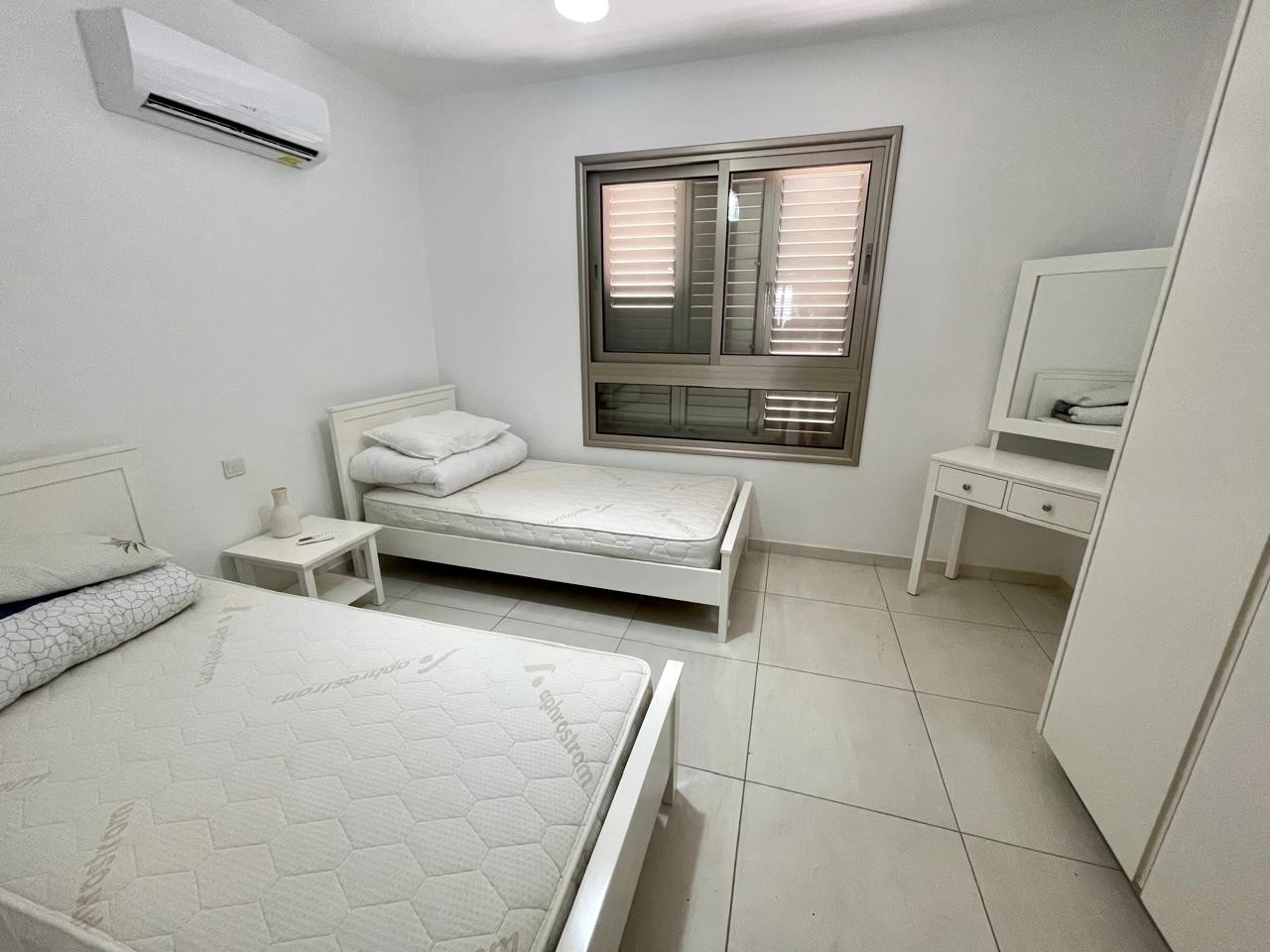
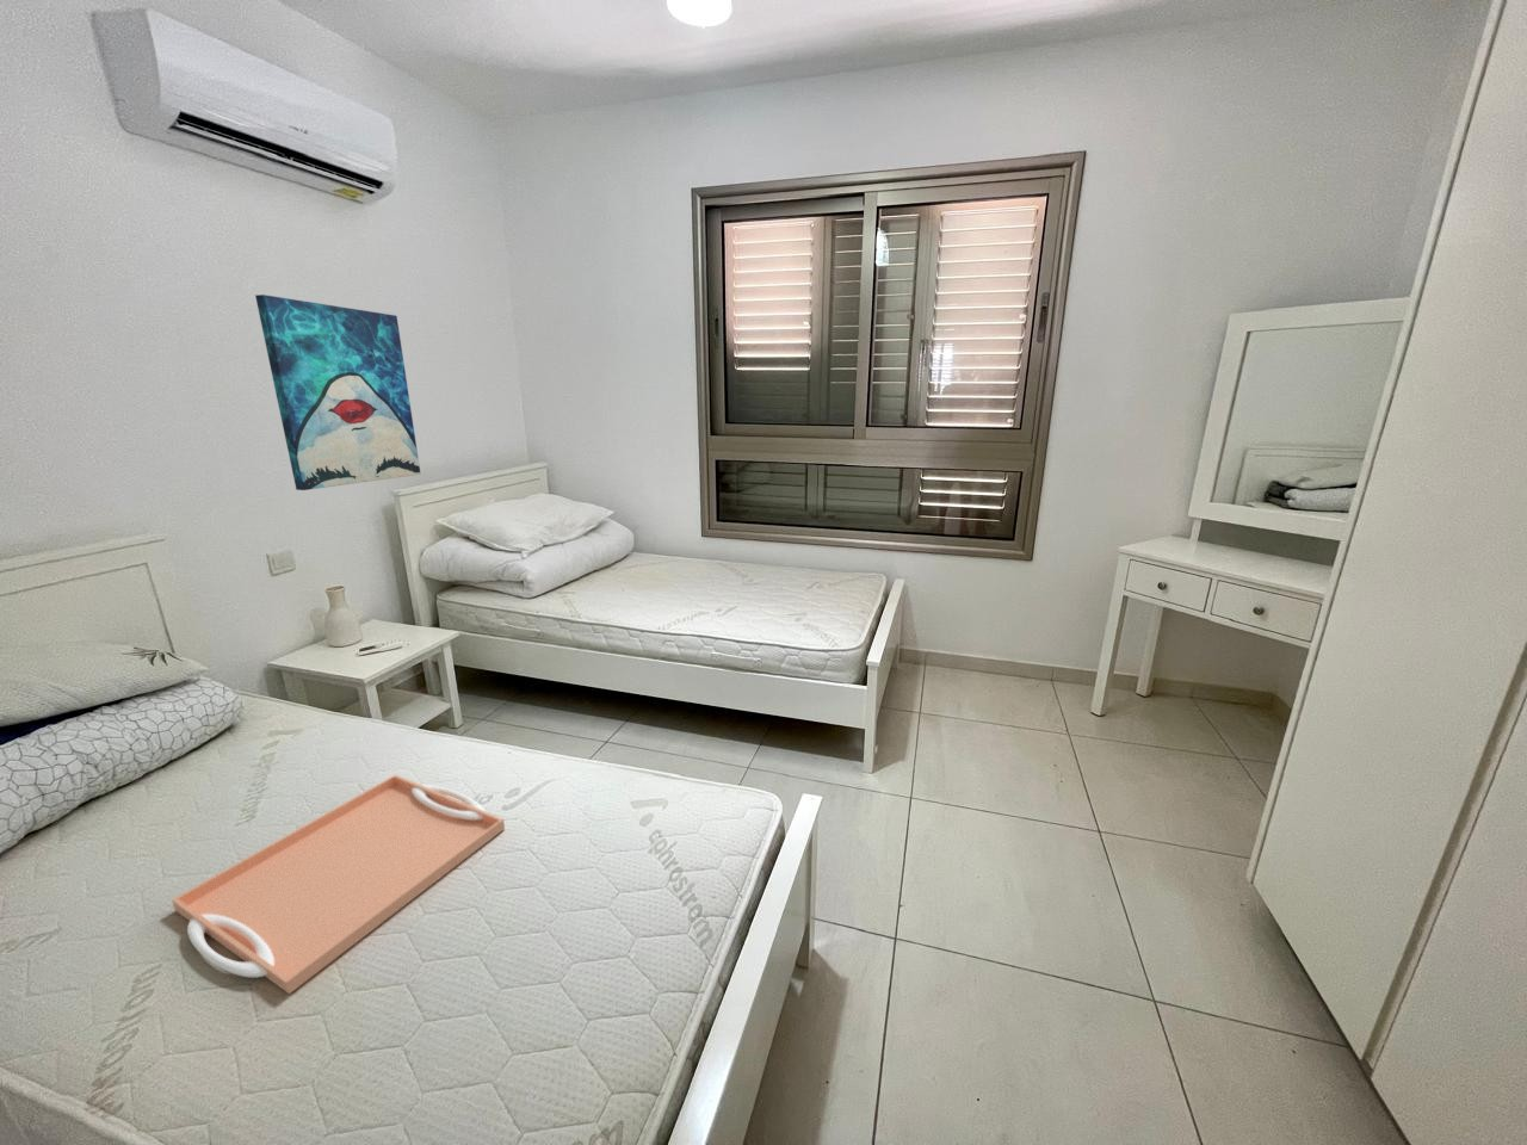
+ serving tray (353, 861)
+ wall art (350, 397)
